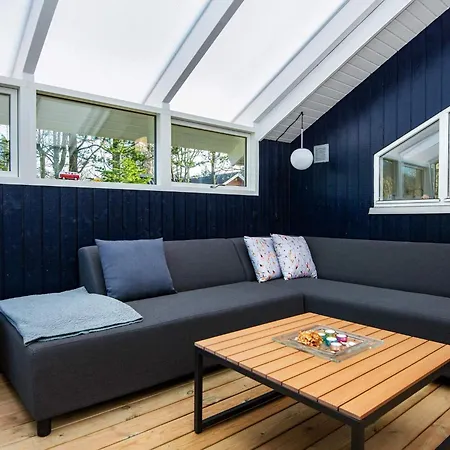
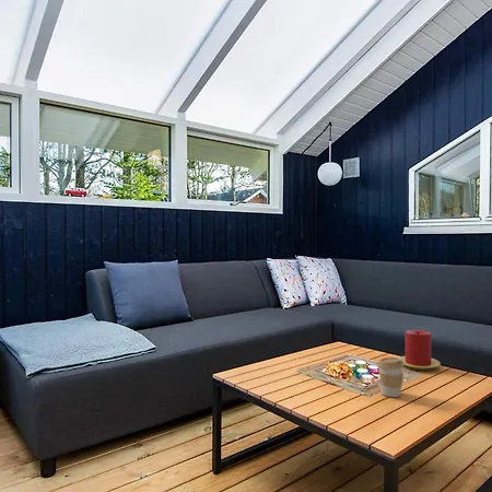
+ coffee cup (390, 376)
+ candle (418, 348)
